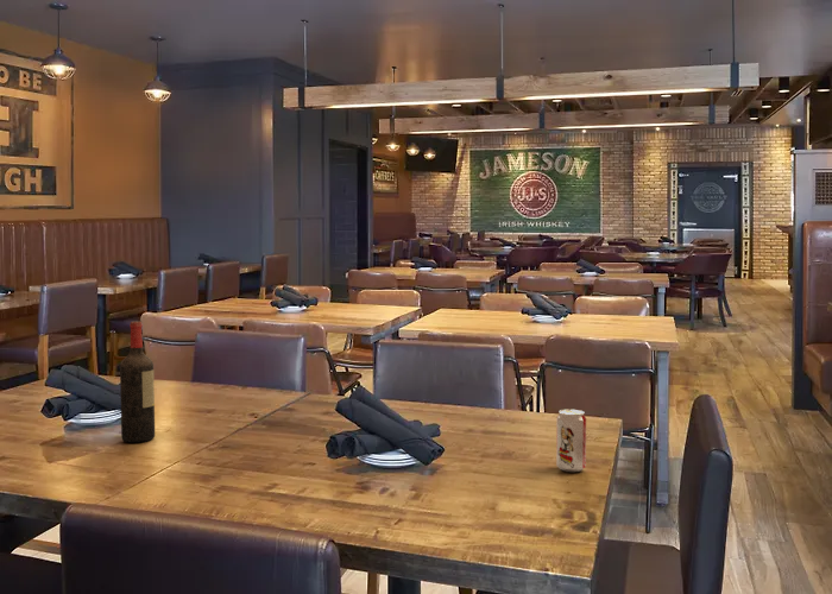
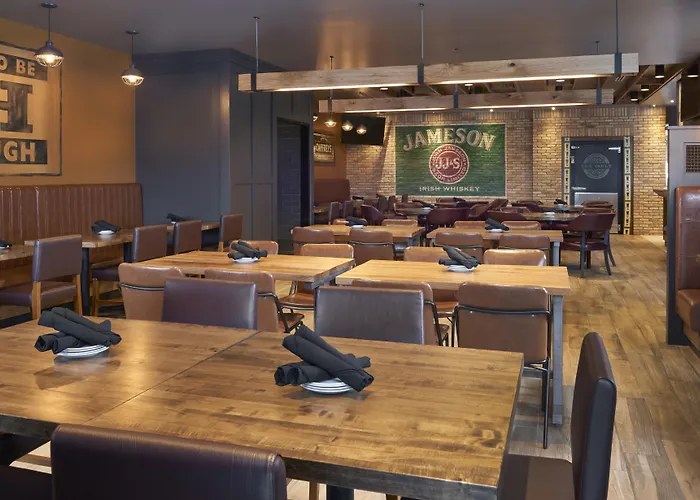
- wine bottle (137, 380)
- beverage can (571, 440)
